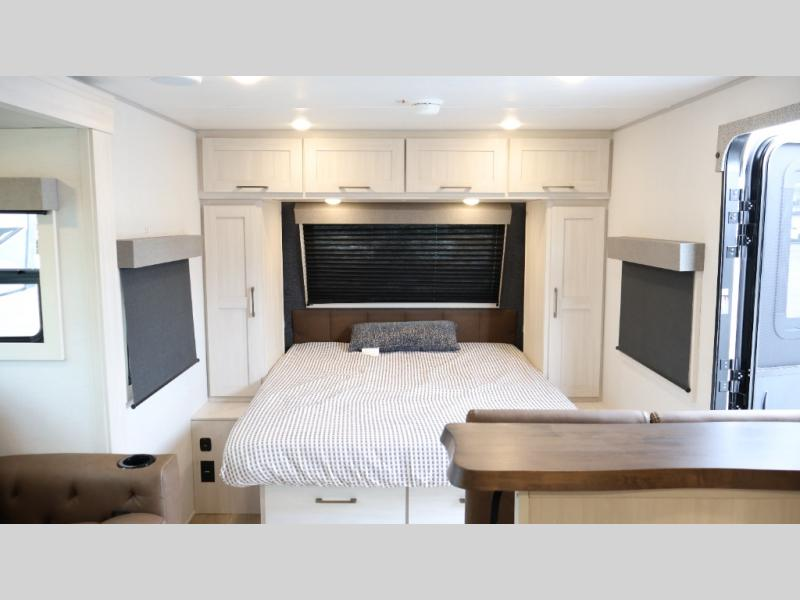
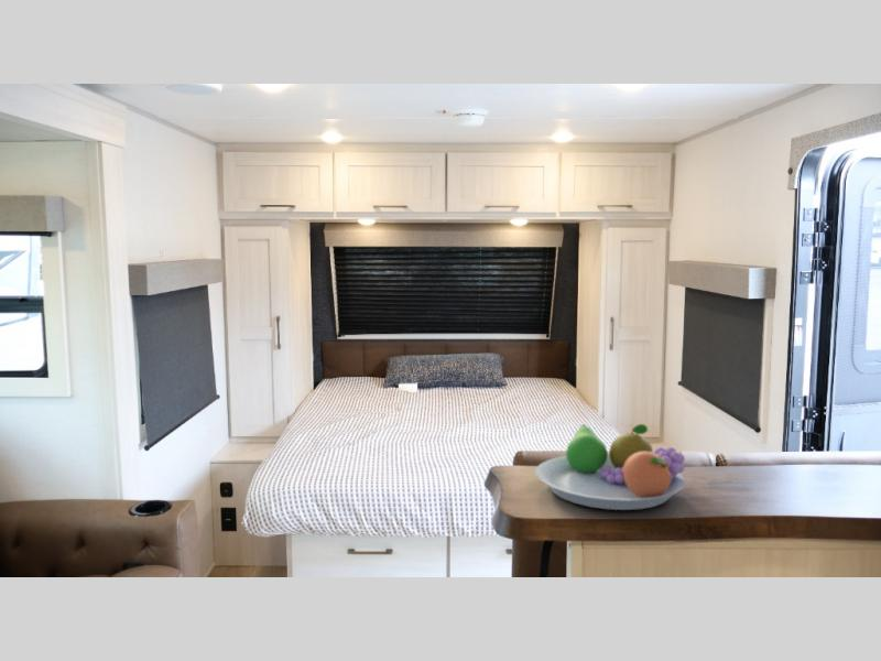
+ fruit bowl (609, 458)
